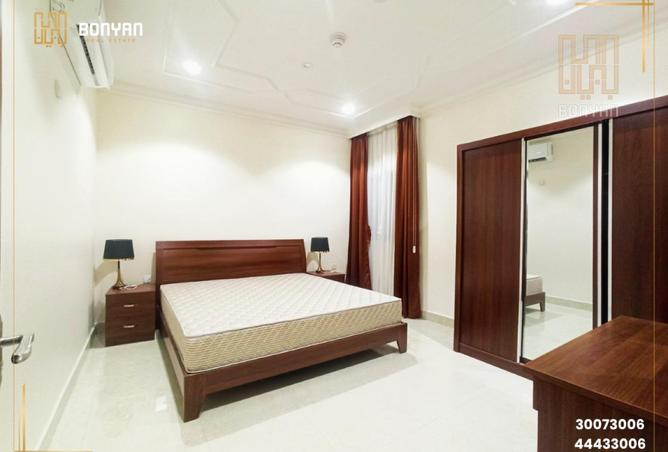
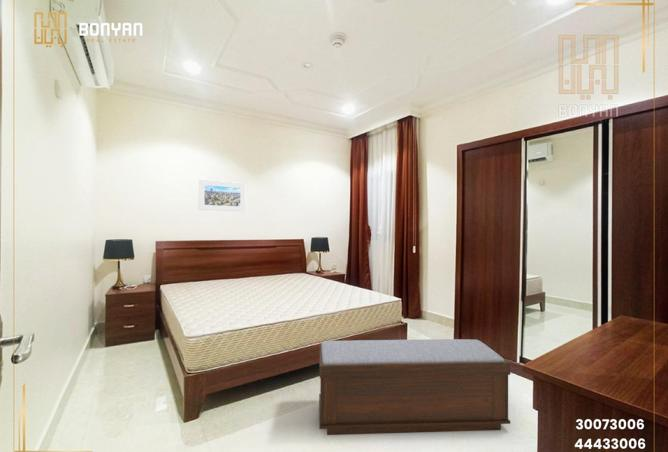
+ bench (407, 381)
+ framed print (223, 196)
